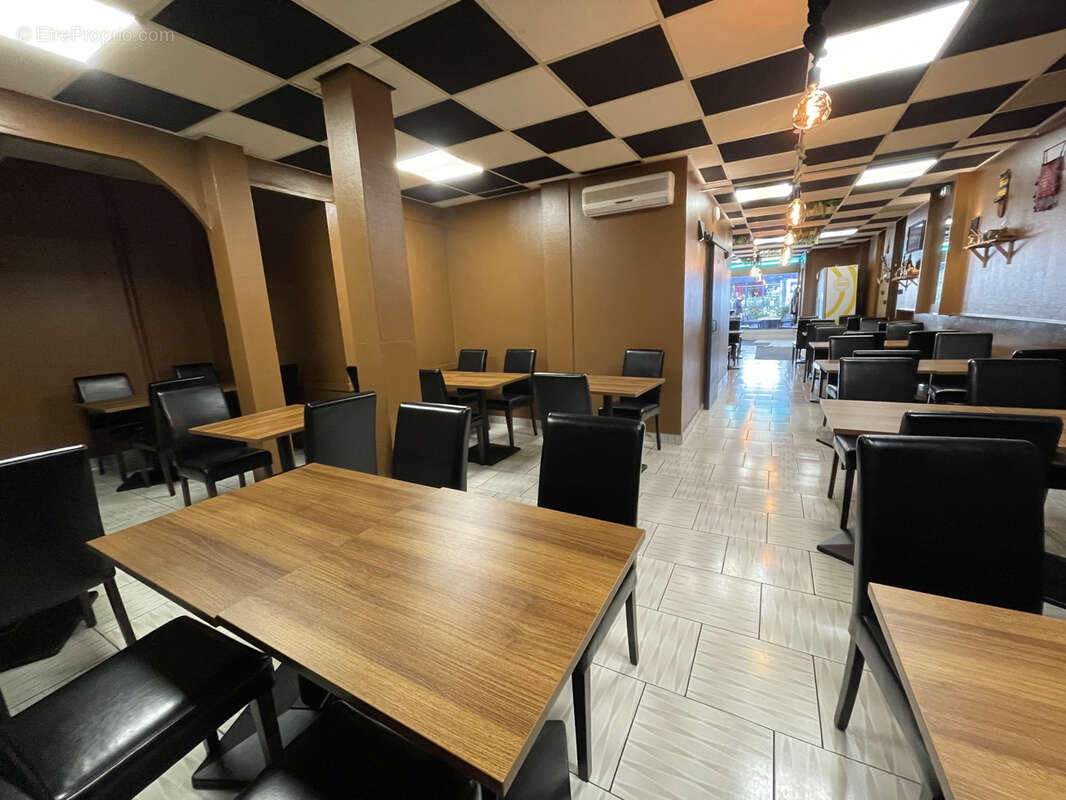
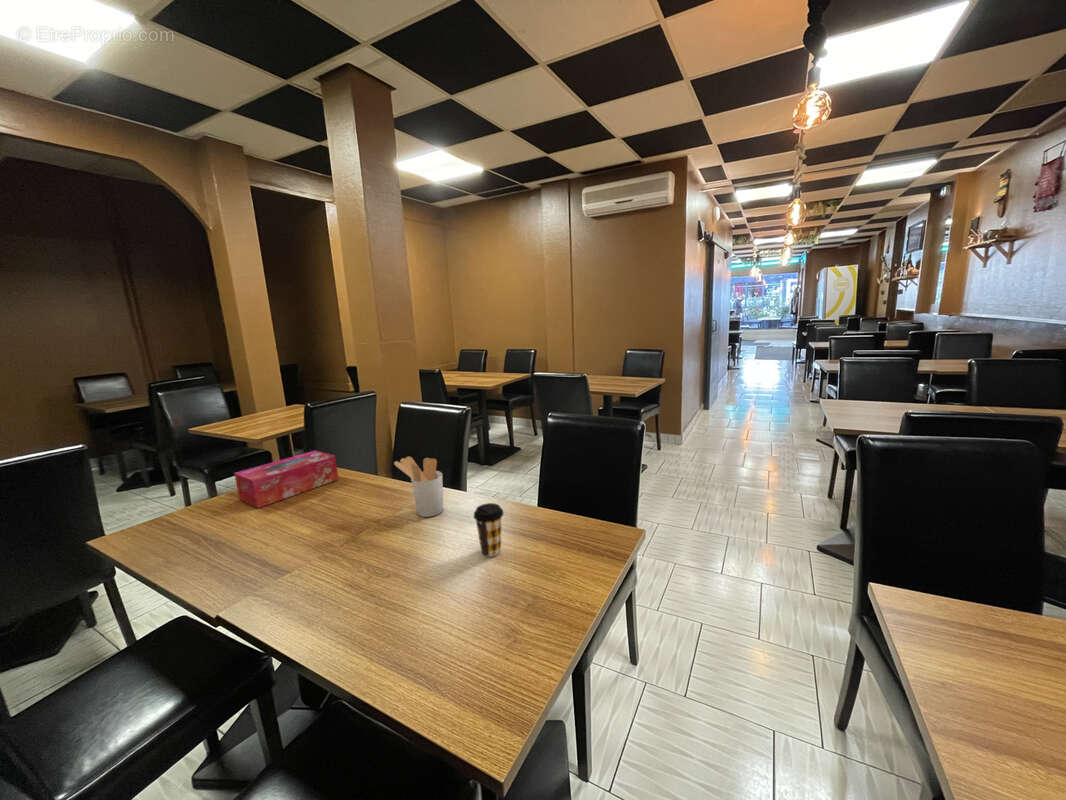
+ tissue box (289, 476)
+ utensil holder (420, 484)
+ coffee cup (489, 530)
